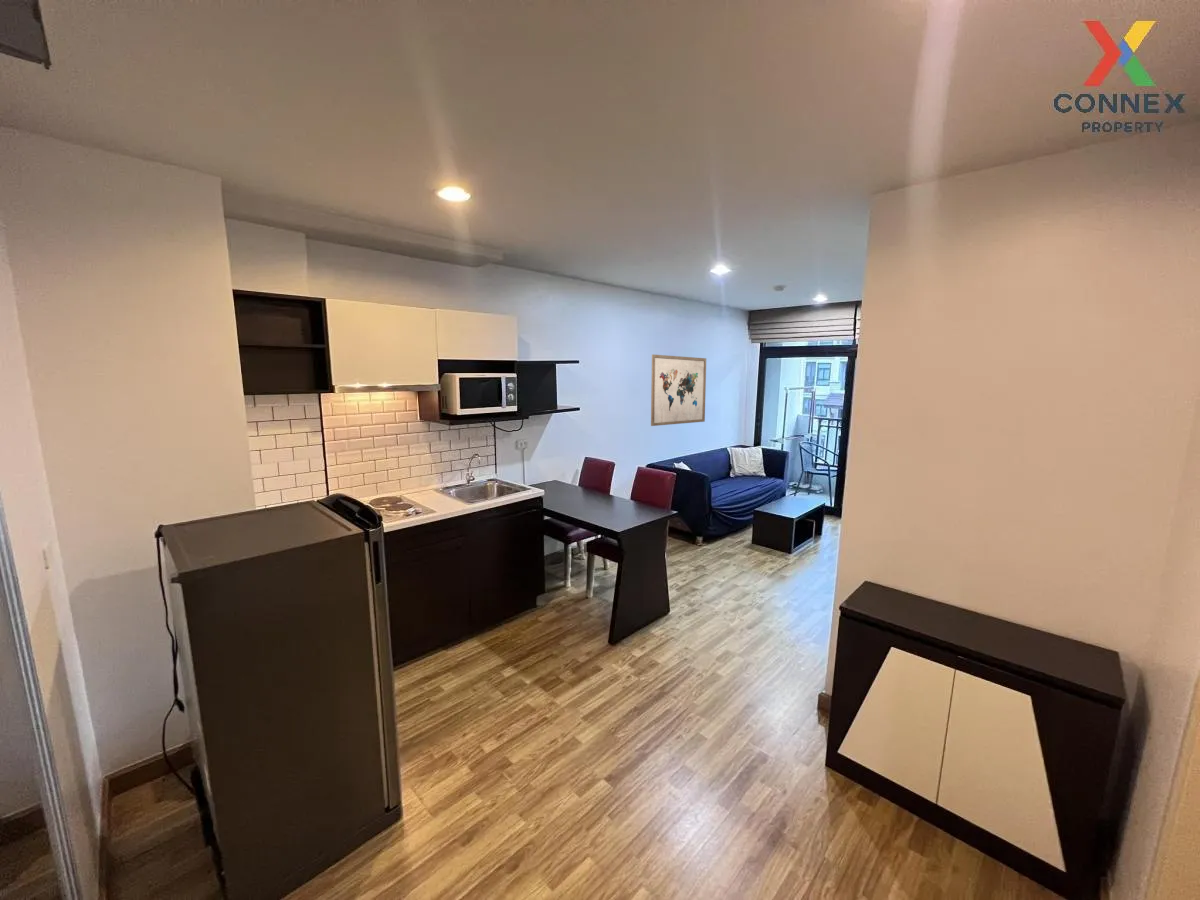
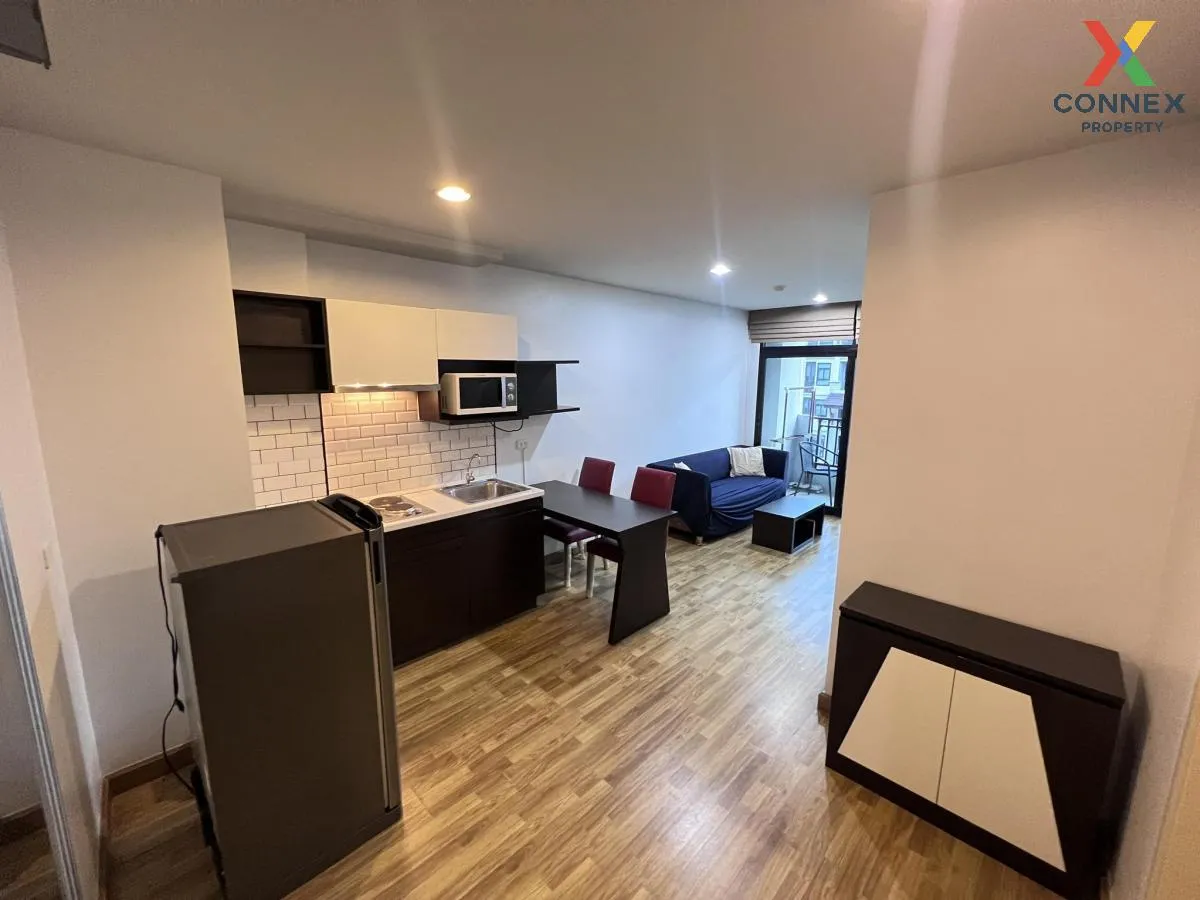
- wall art (680, 390)
